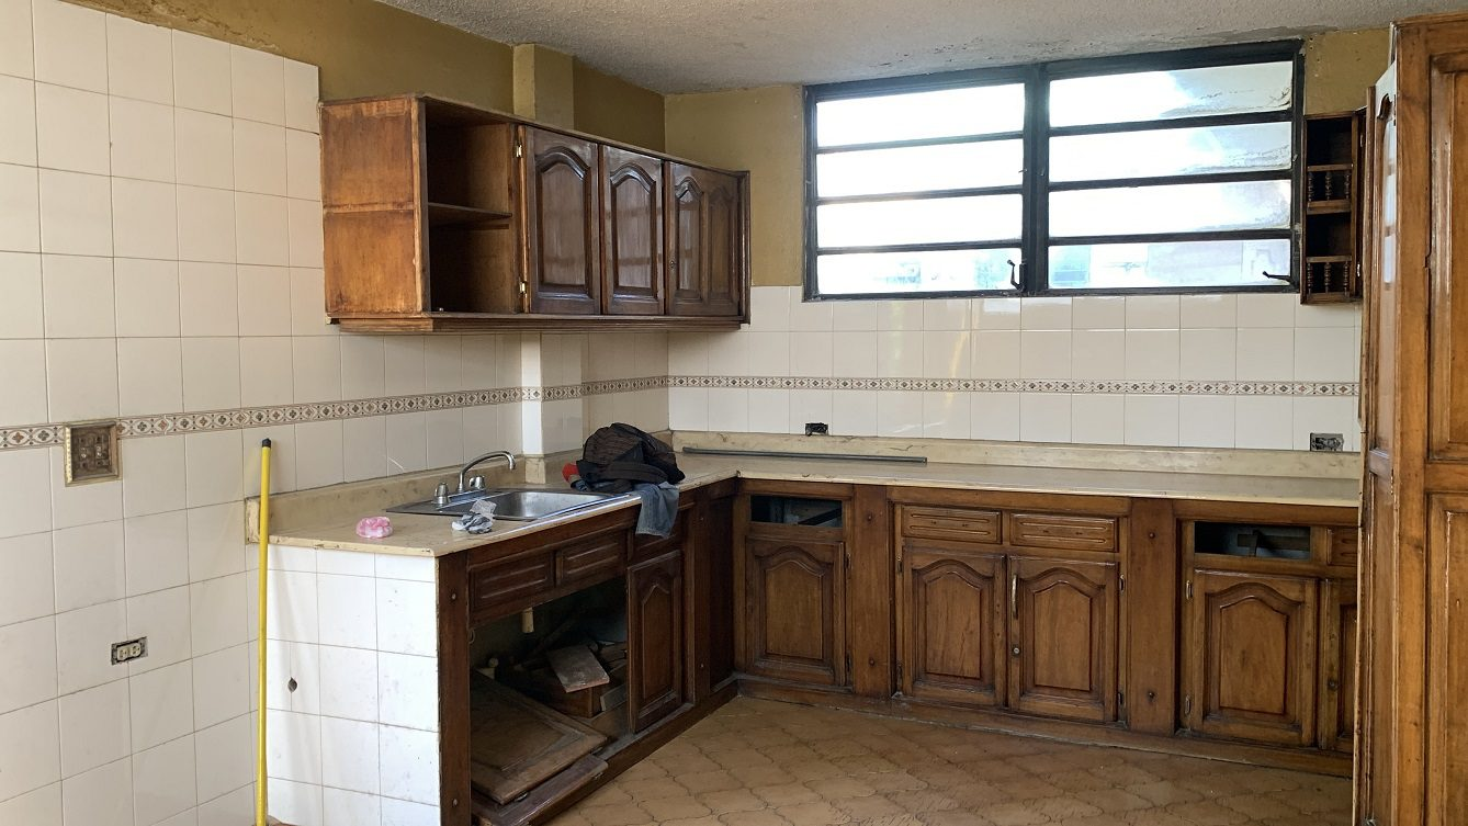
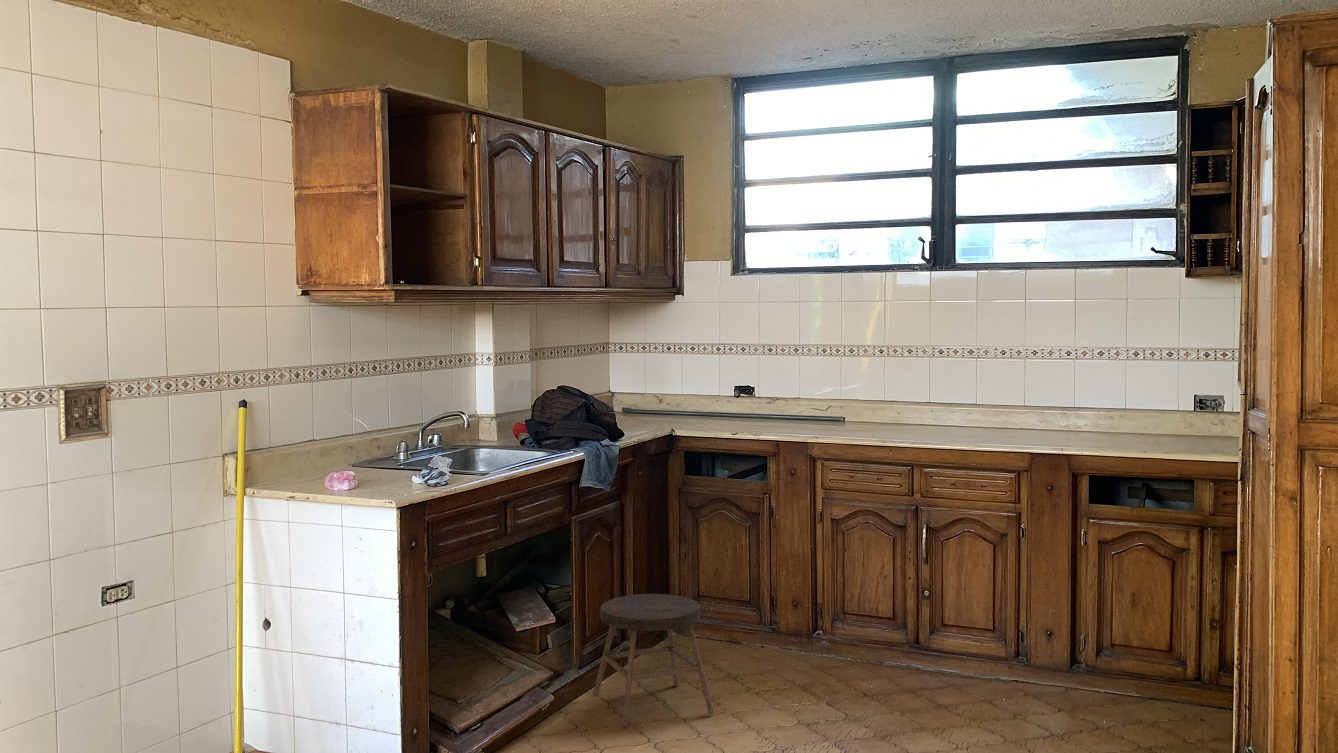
+ stool (650, 653)
